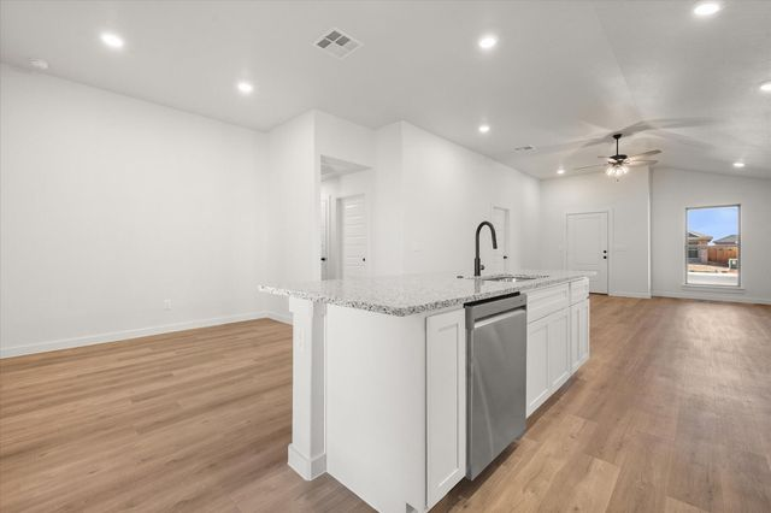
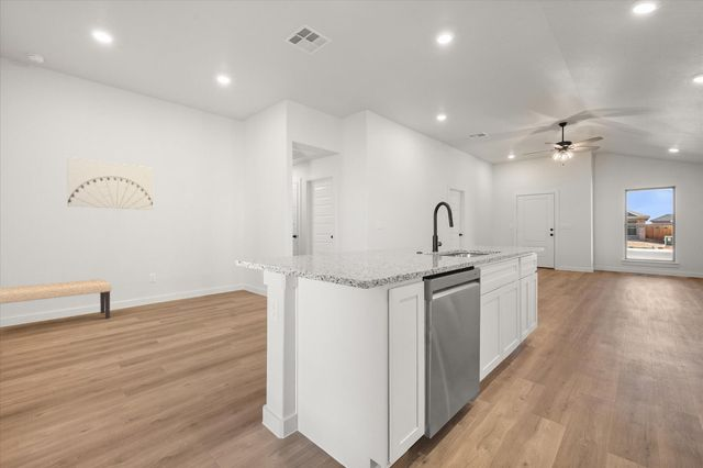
+ wall art (113, 185)
+ bench (48, 298)
